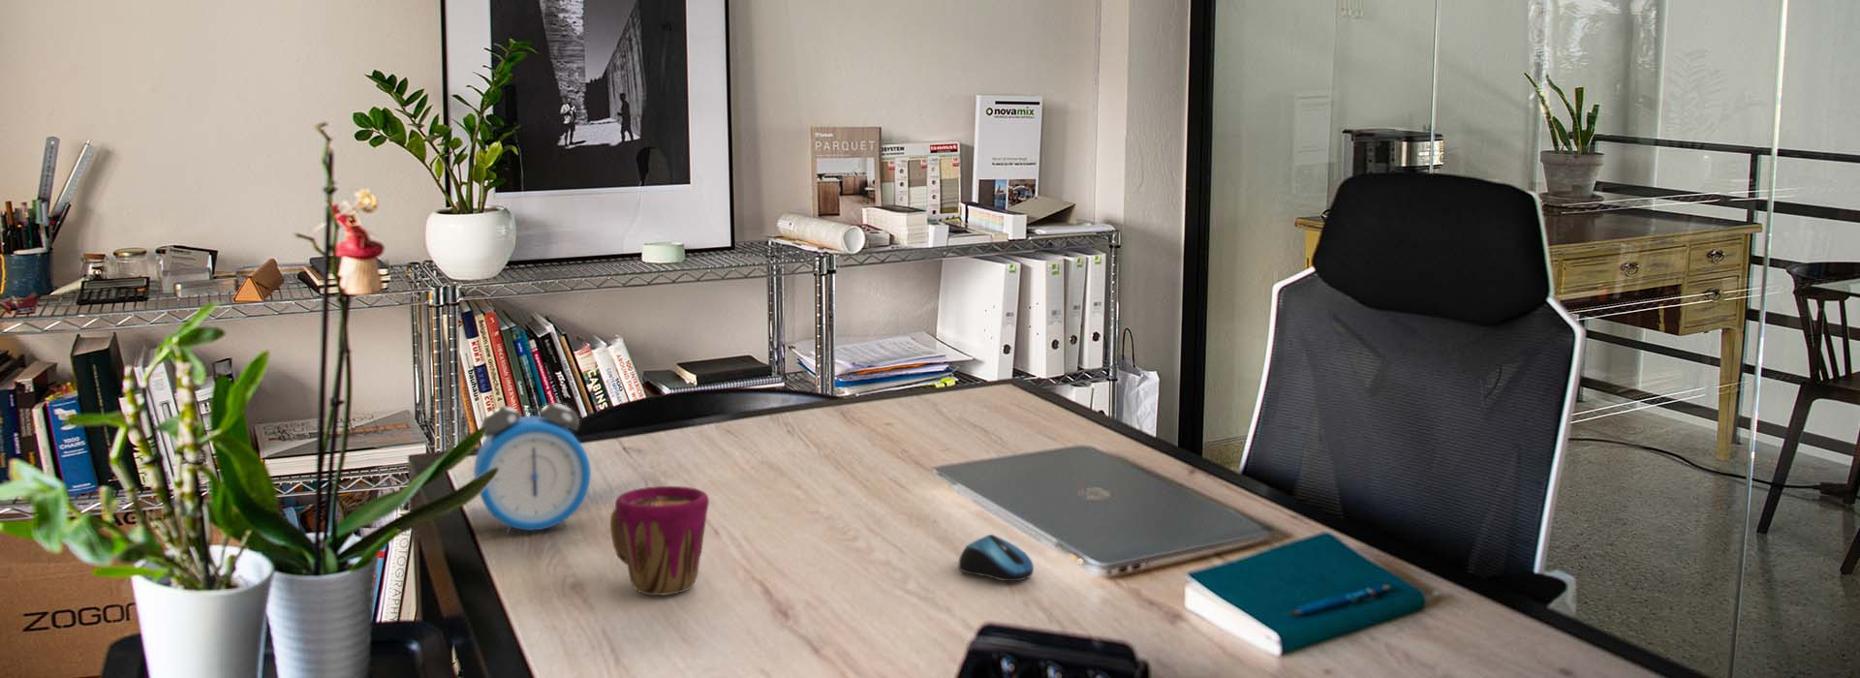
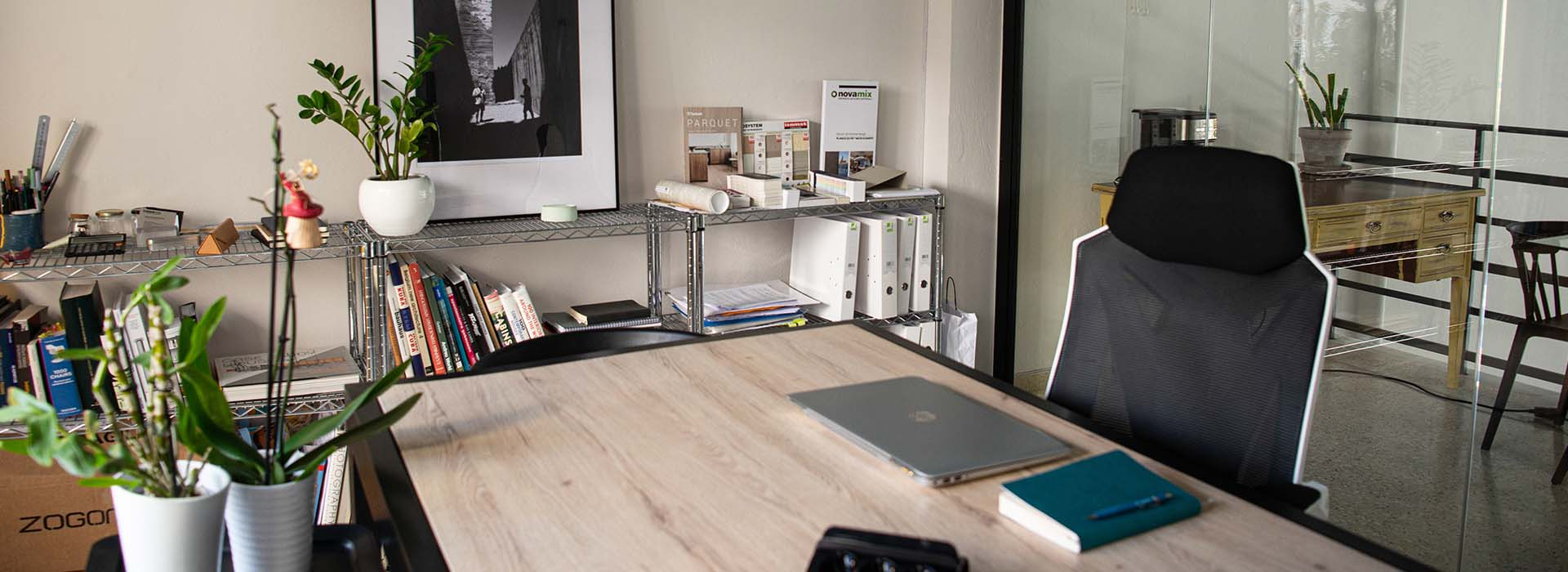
- computer mouse (996, 554)
- alarm clock (531, 466)
- cup (654, 539)
